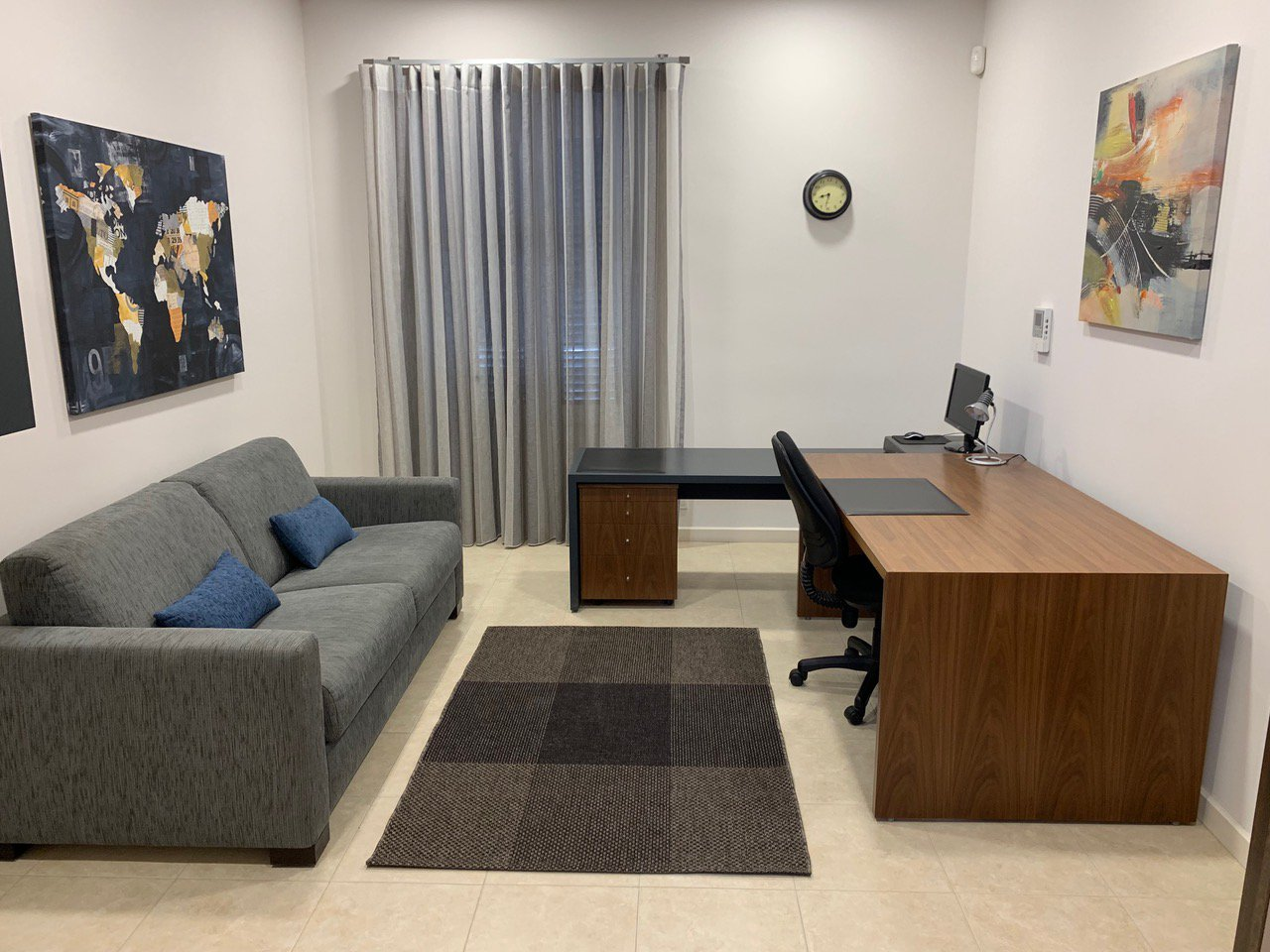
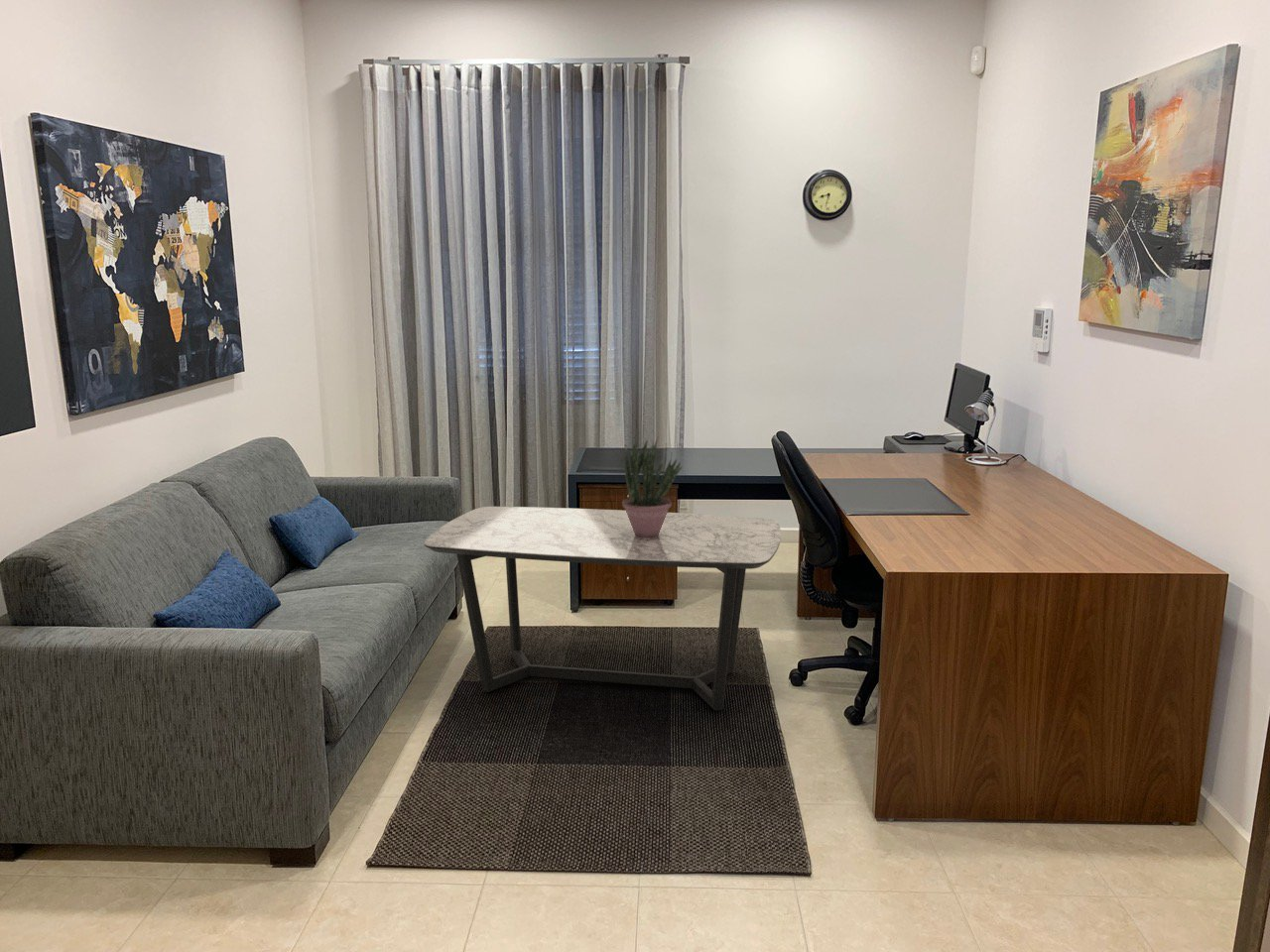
+ potted plant (651, 485)
+ coffee table (608, 563)
